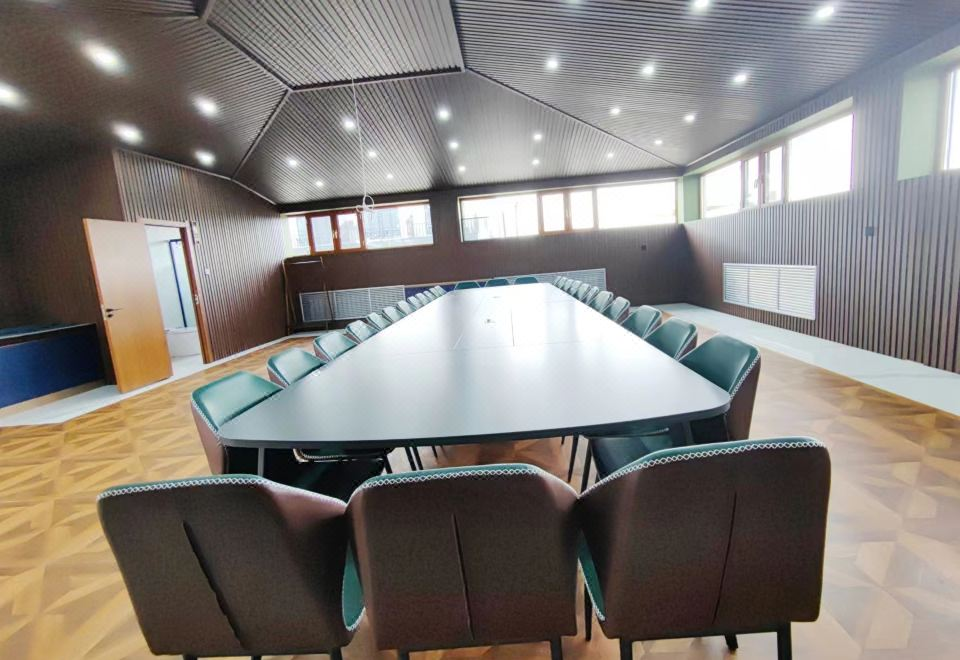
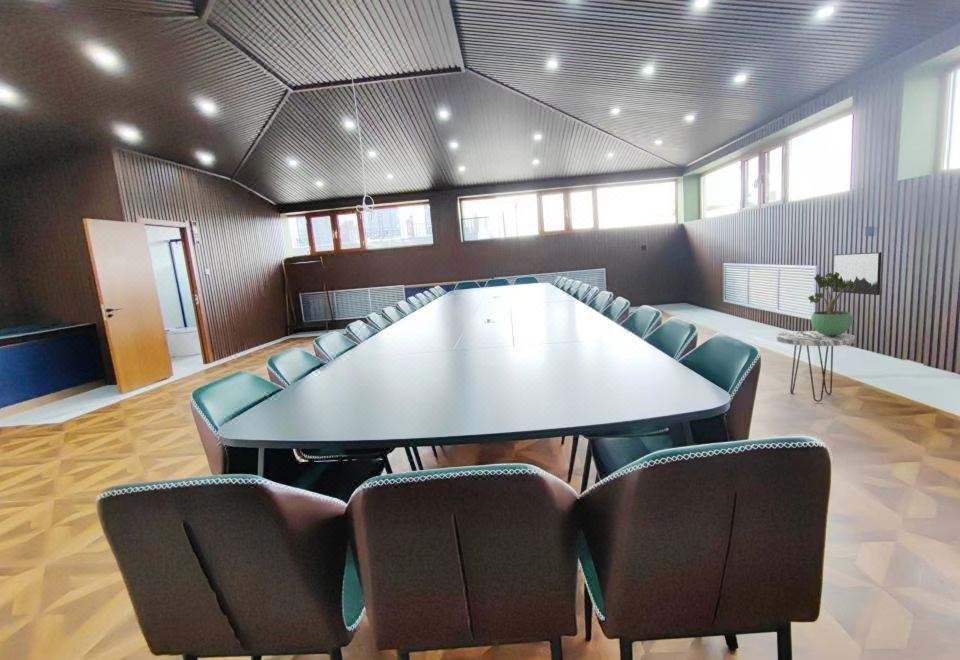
+ wall art (855, 273)
+ side table (810, 366)
+ potted plant (833, 303)
